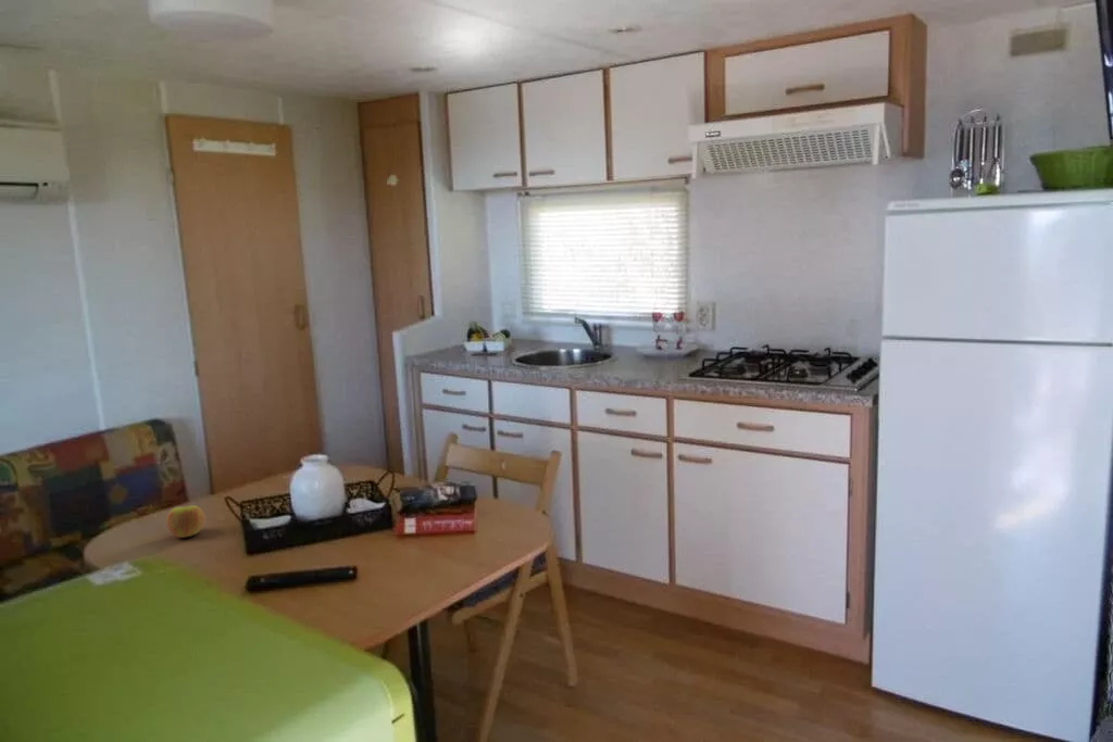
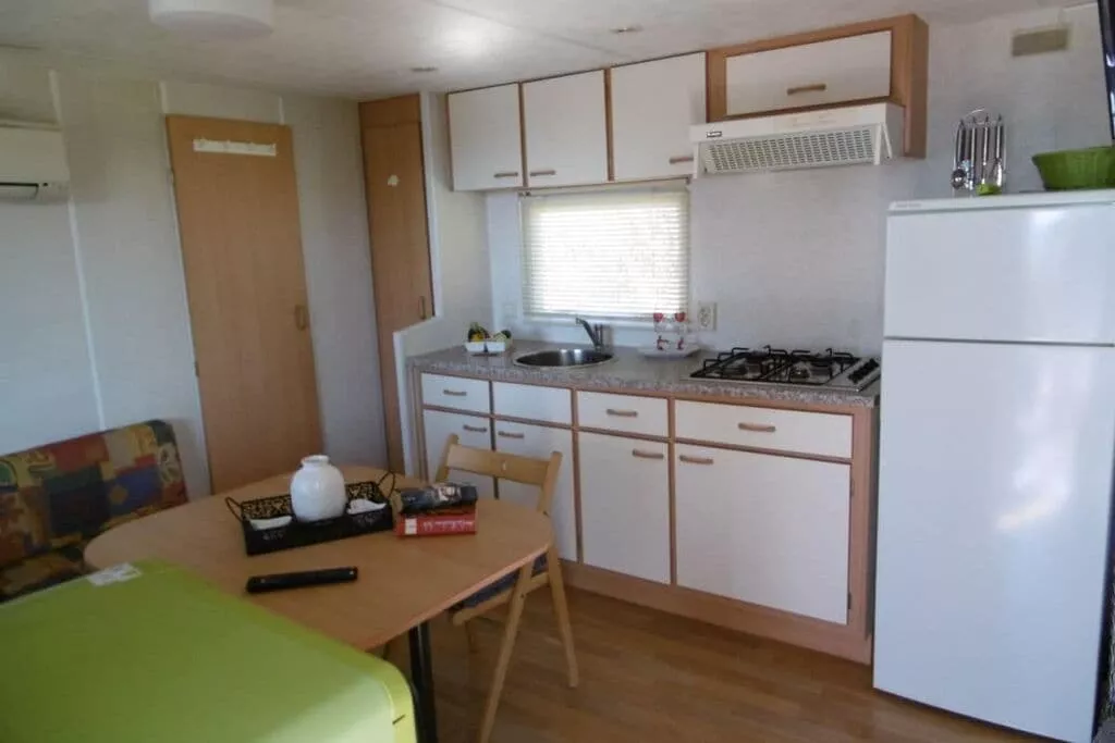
- apple (185, 520)
